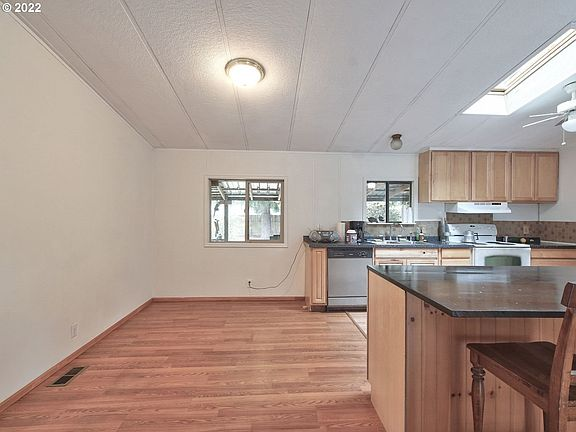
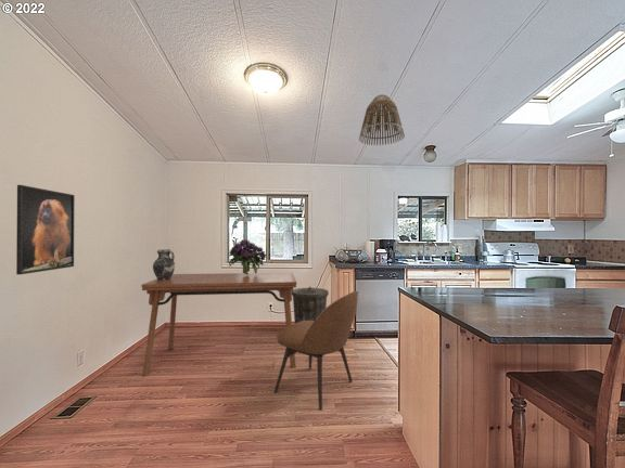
+ ceramic jug (164, 263)
+ chair (318, 337)
+ dining table (226, 294)
+ lamp shade (380, 117)
+ bouquet (245, 257)
+ trash can (309, 309)
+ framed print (48, 230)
